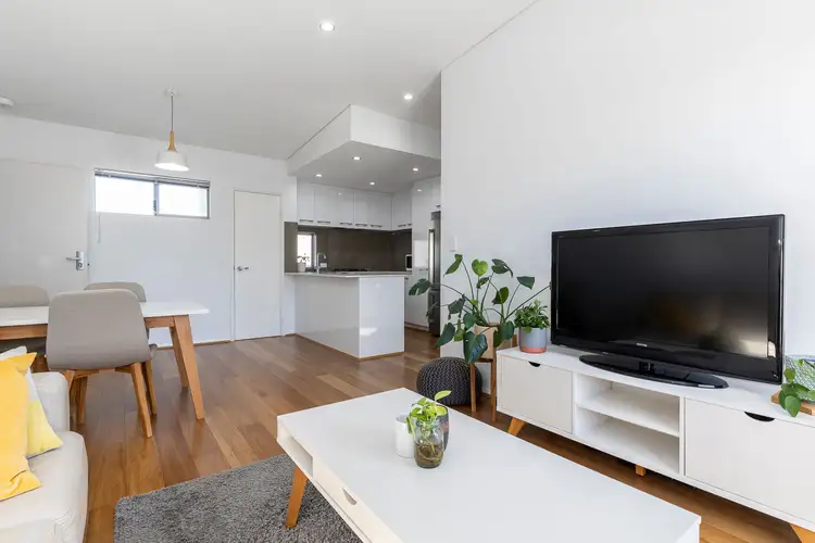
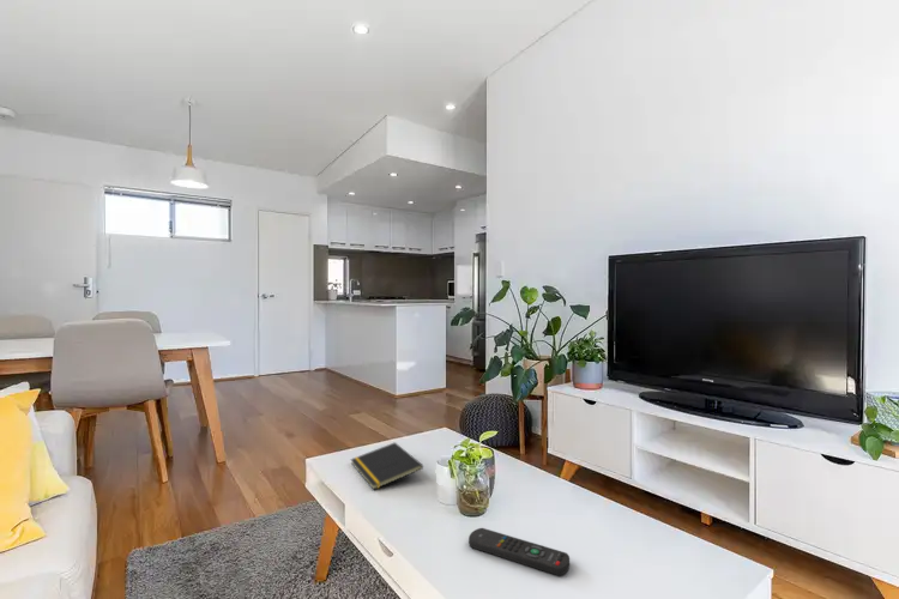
+ remote control (517, 549)
+ notepad (385, 464)
